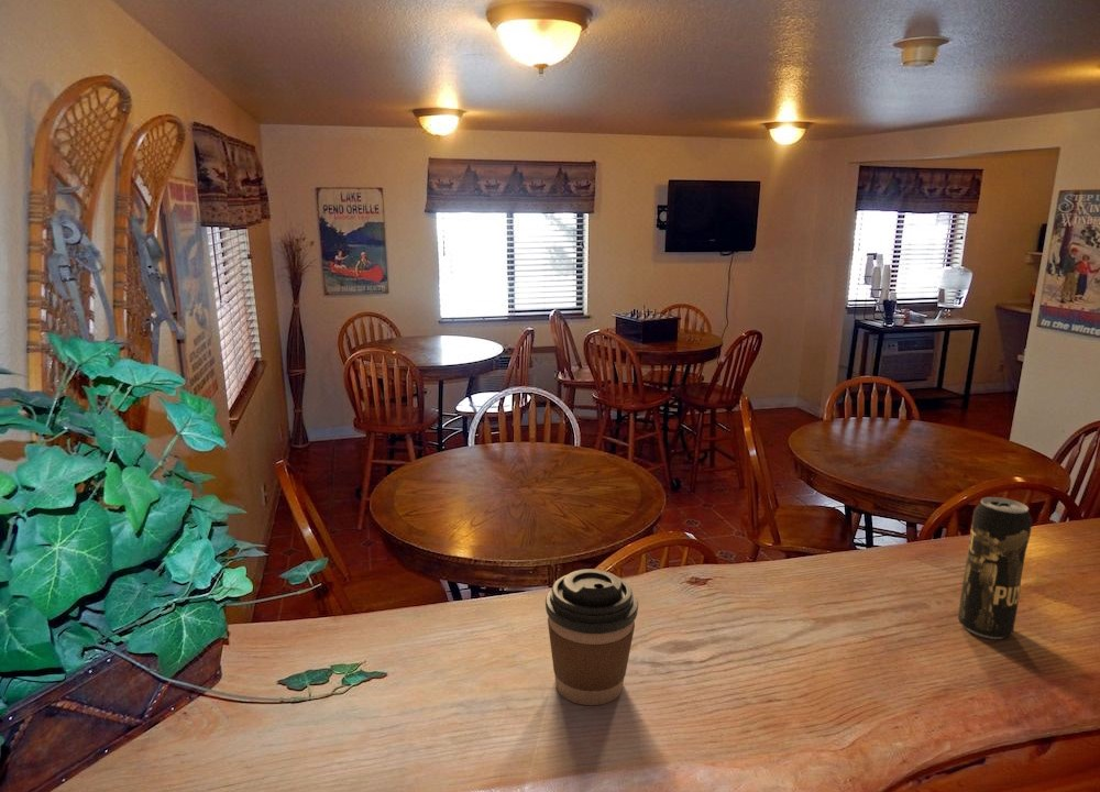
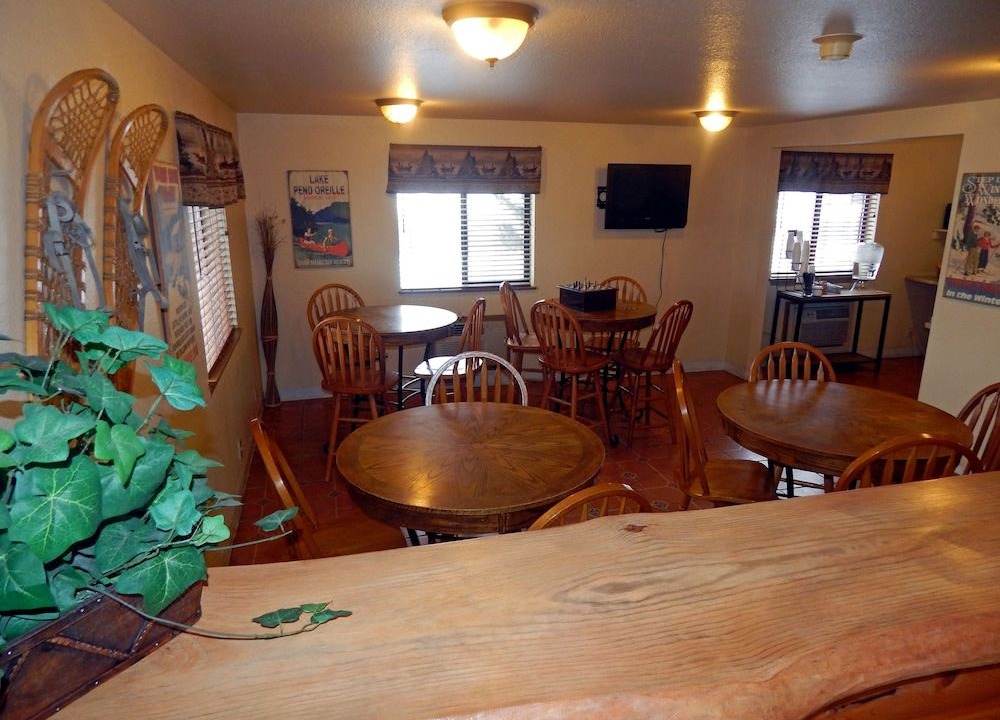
- beverage can (994, 563)
- coffee cup (591, 629)
